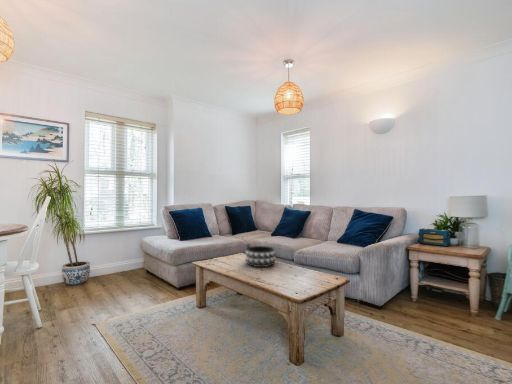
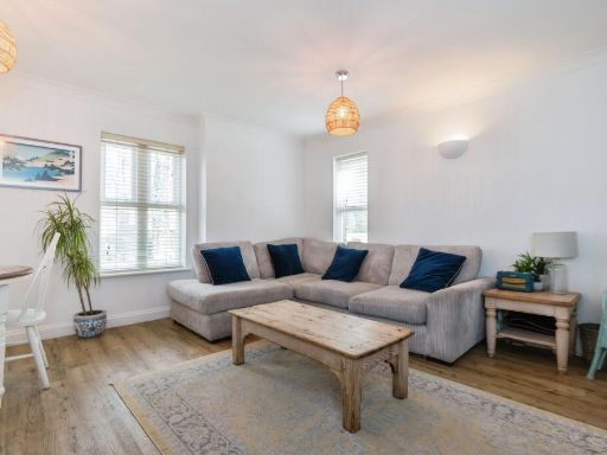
- decorative bowl (260, 256)
